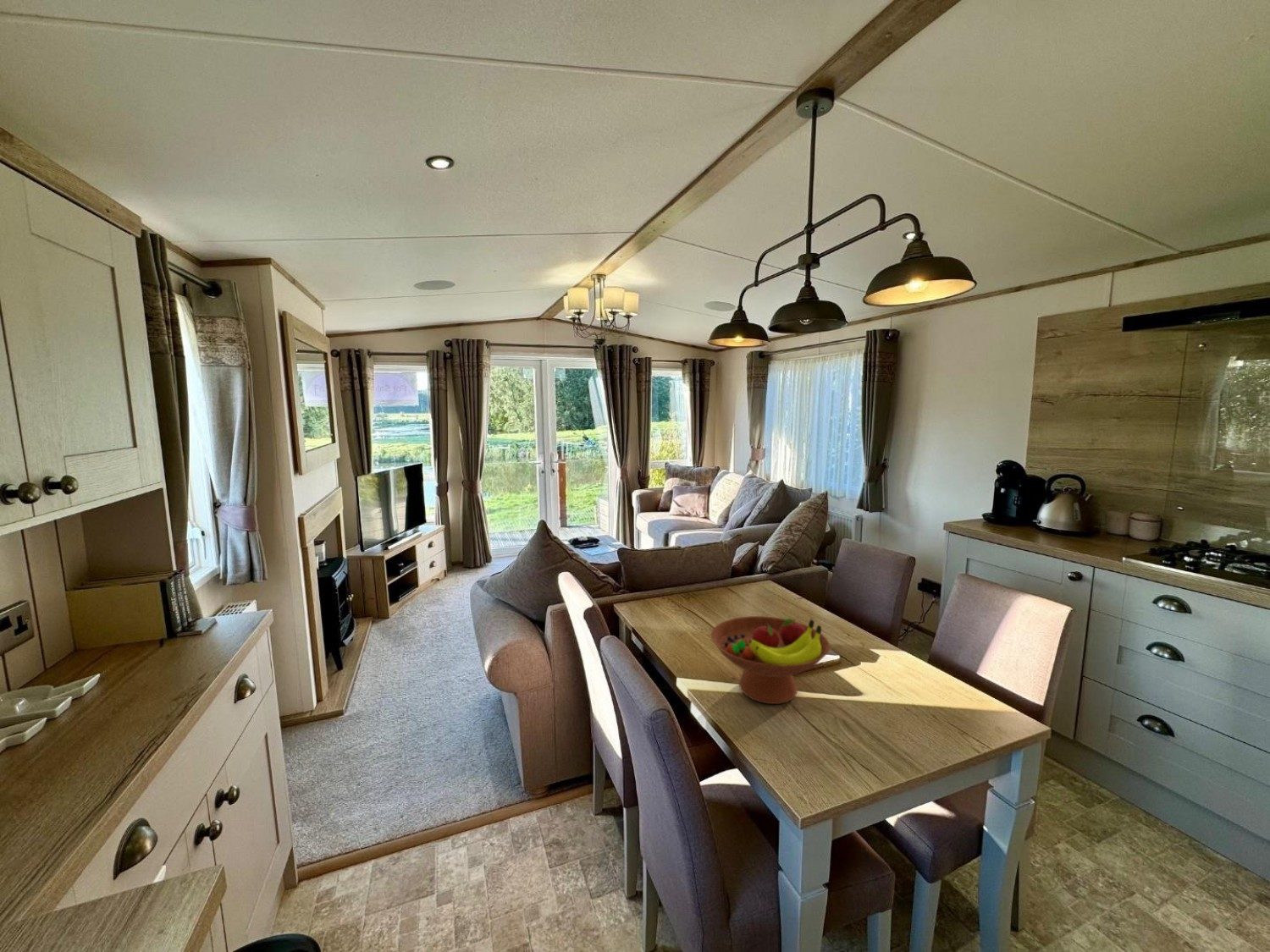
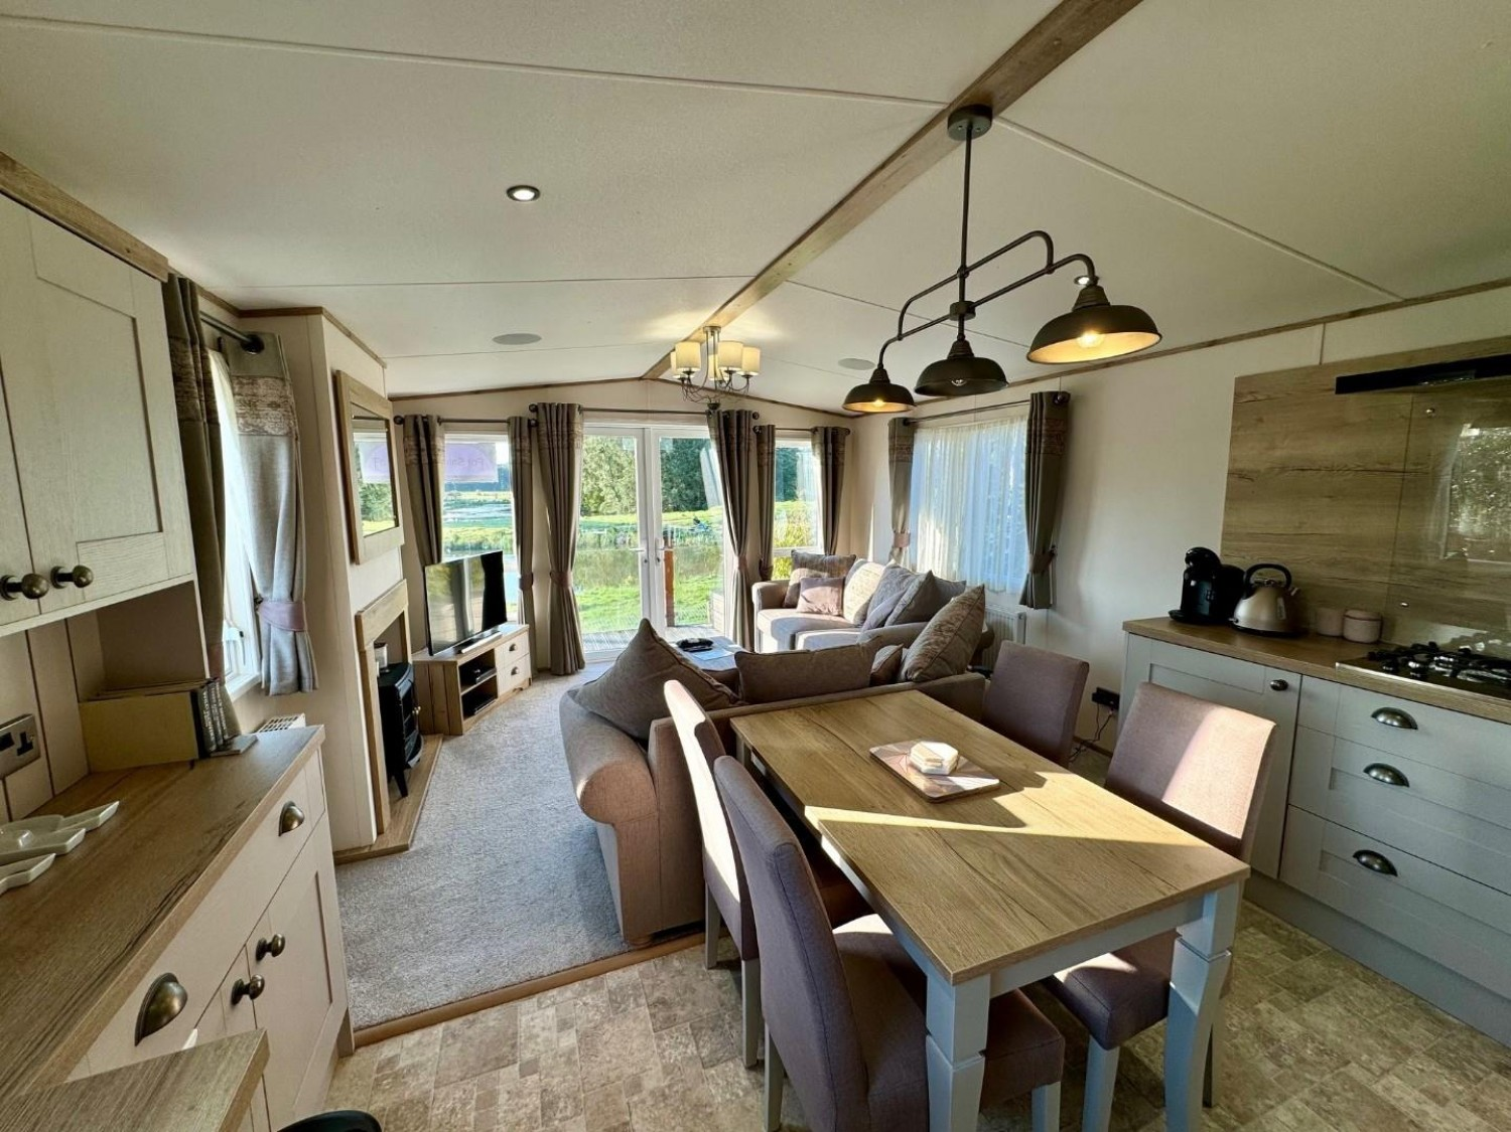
- fruit bowl (768, 654)
